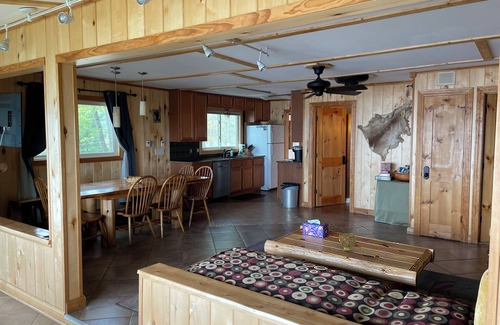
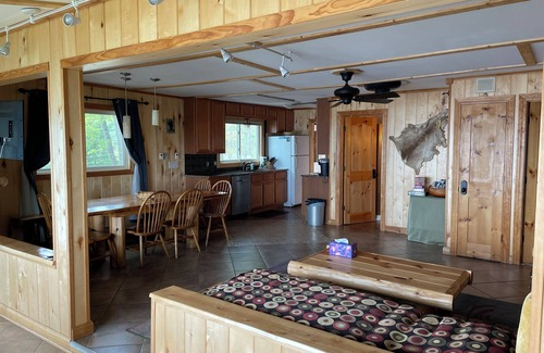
- decorative bowl (347, 242)
